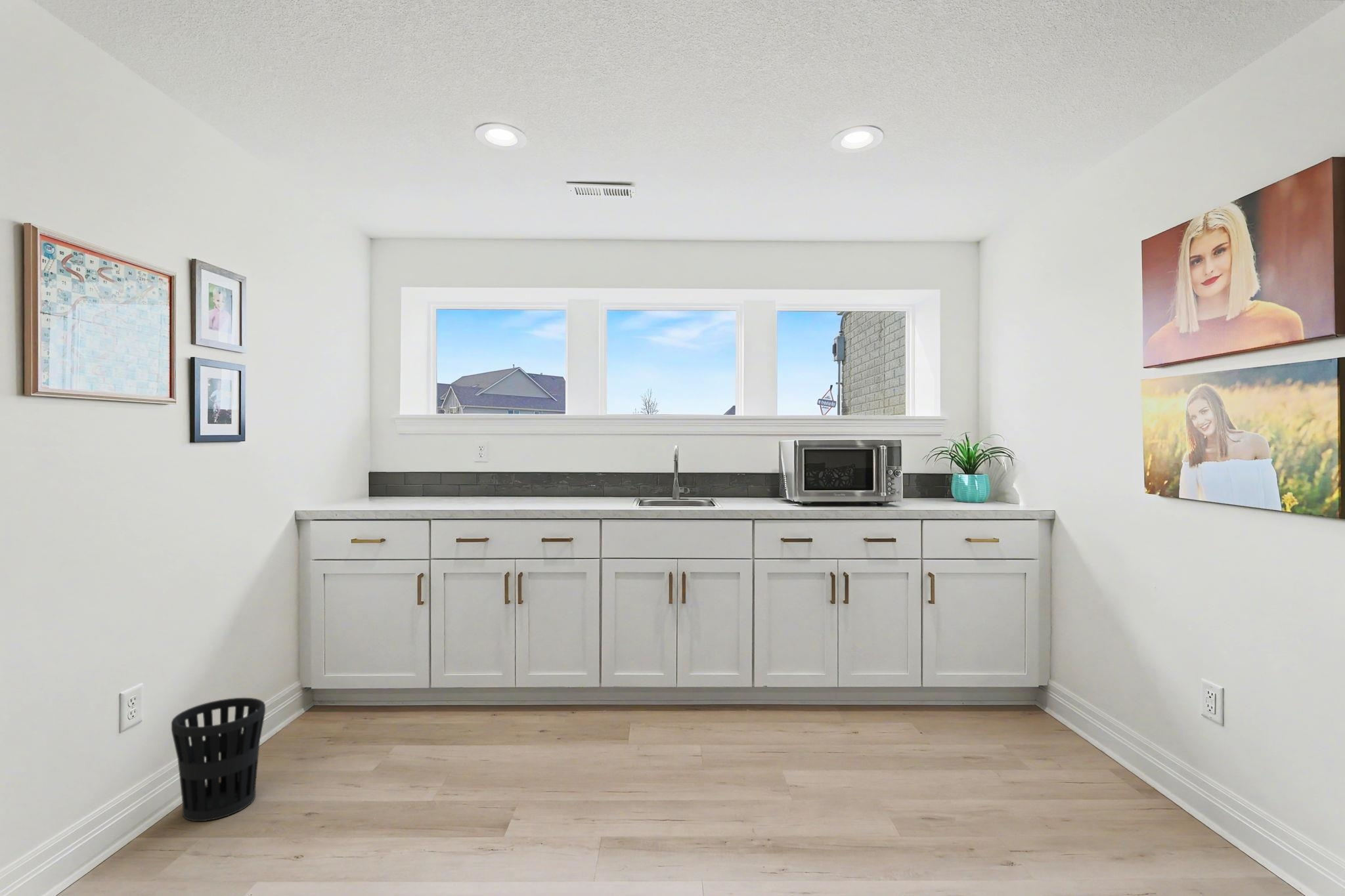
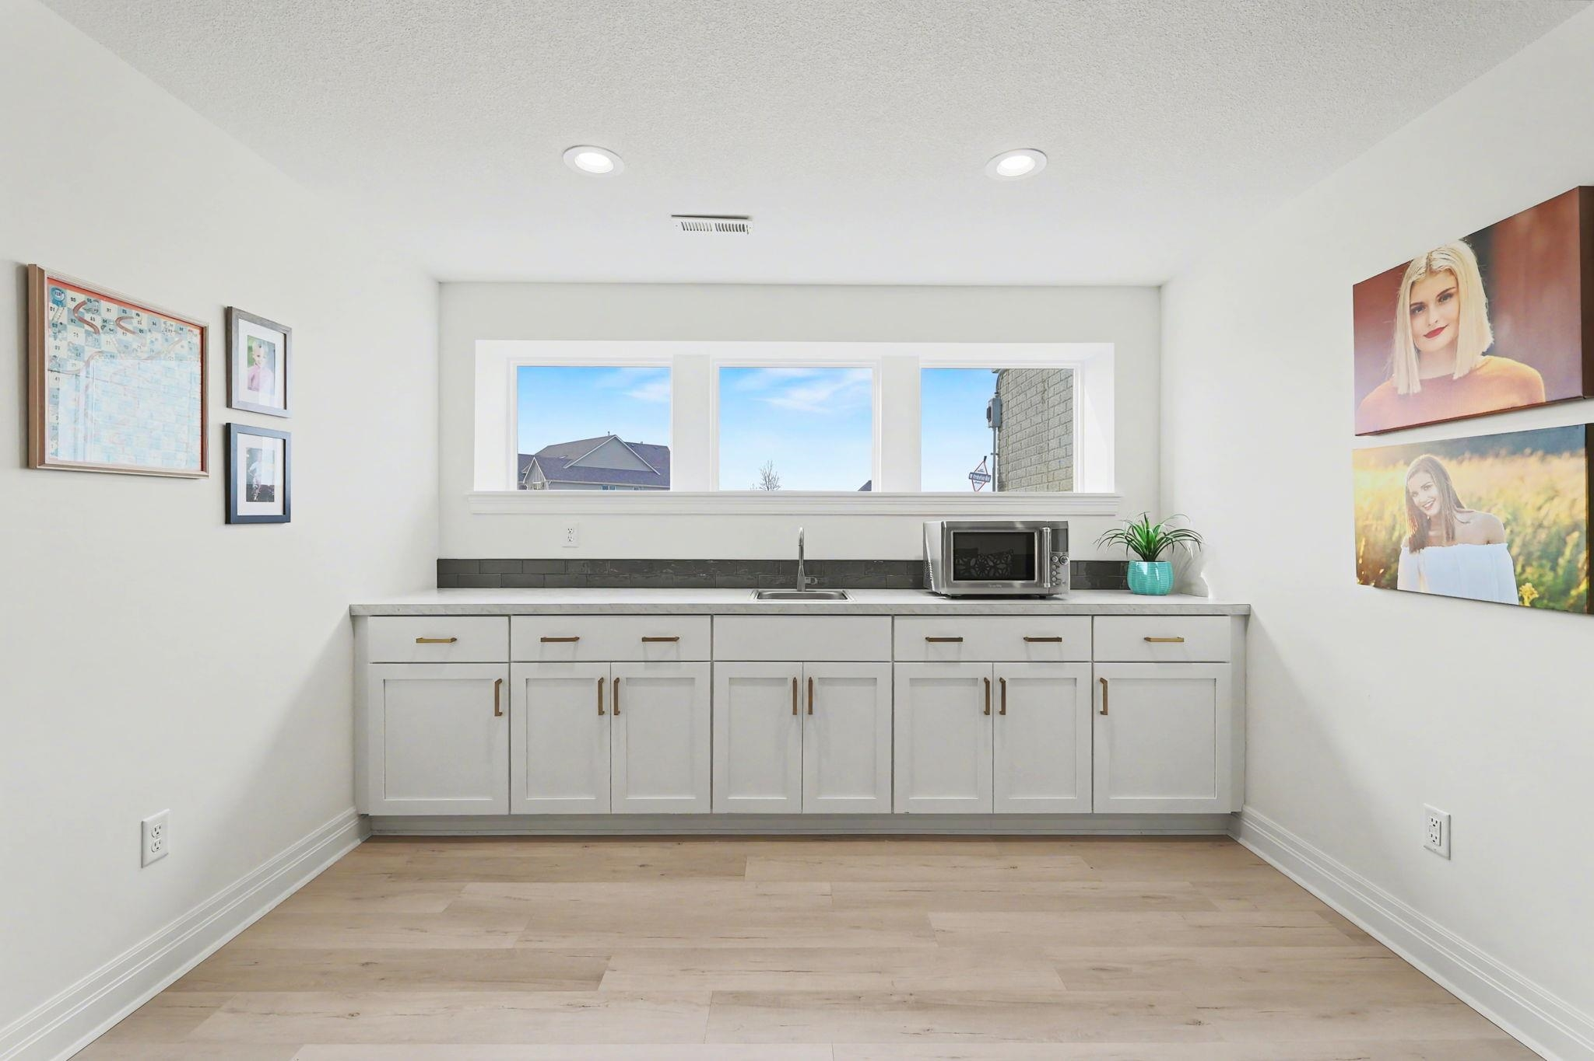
- wastebasket (220, 757)
